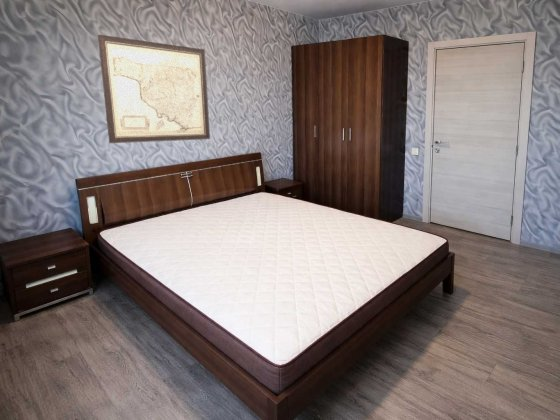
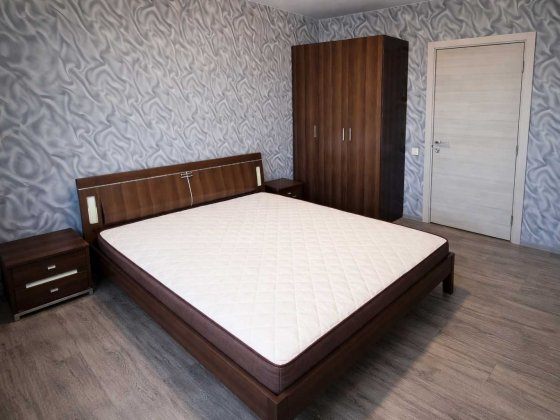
- wall art (160, 93)
